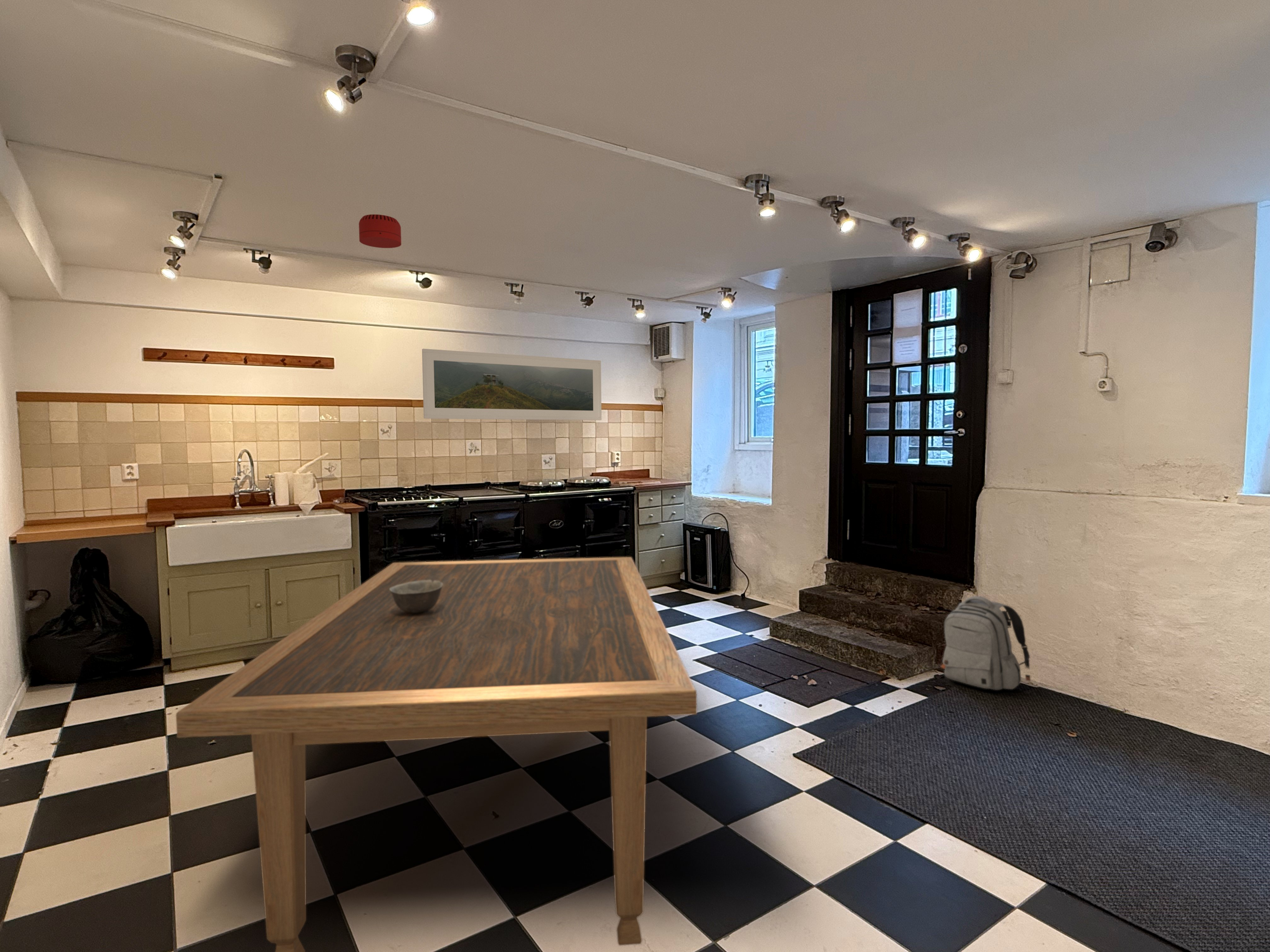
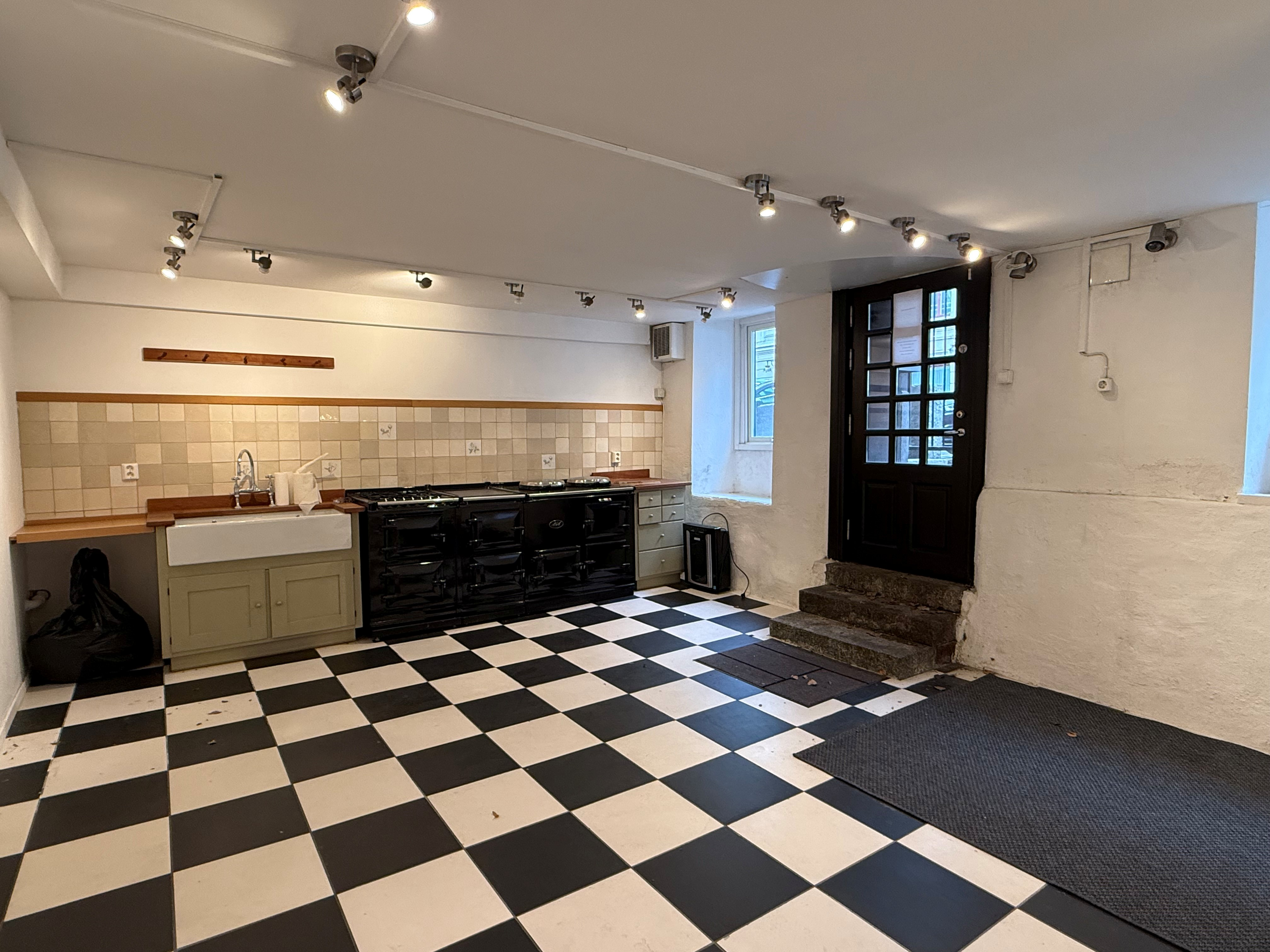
- backpack (983, 638)
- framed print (519, 387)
- bowl (416, 598)
- dining table (494, 700)
- smoke detector (380, 231)
